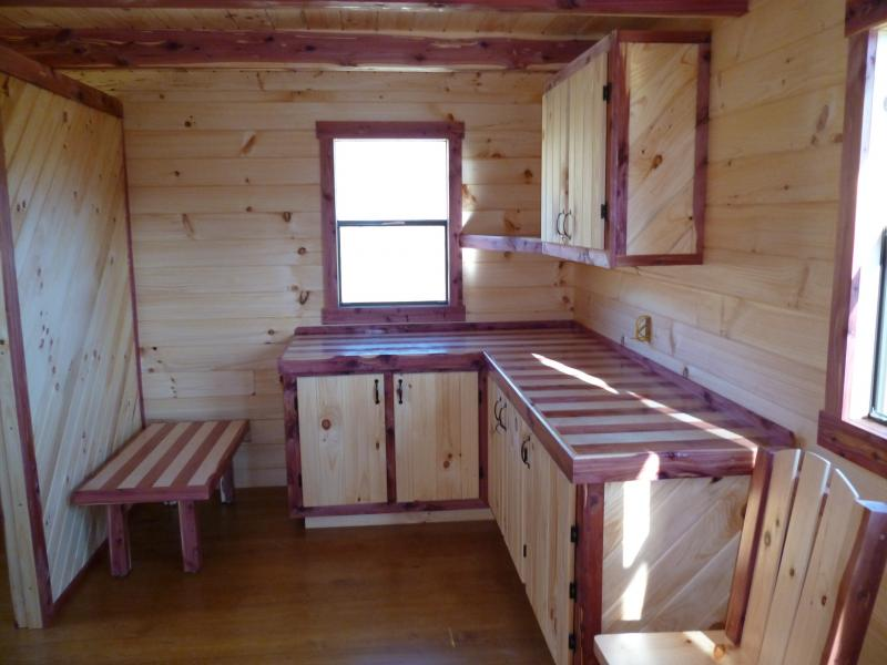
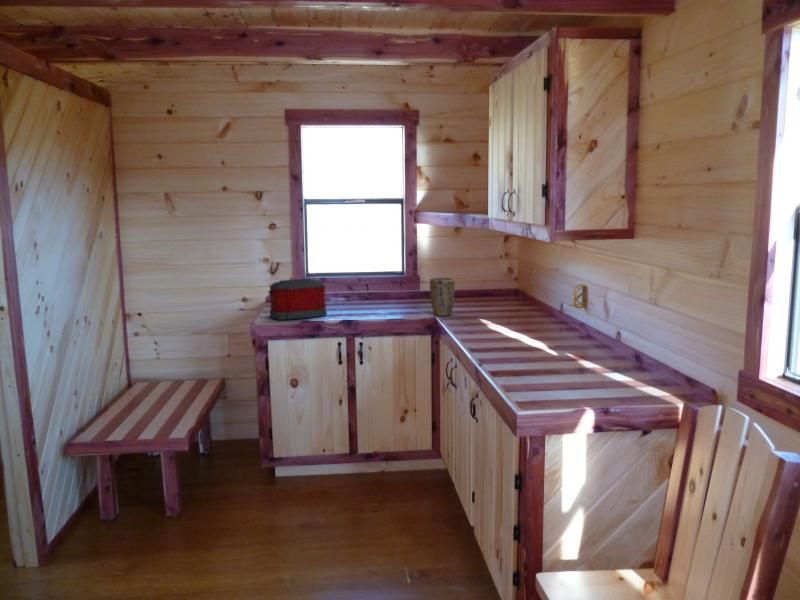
+ toaster (296, 298)
+ plant pot (442, 296)
